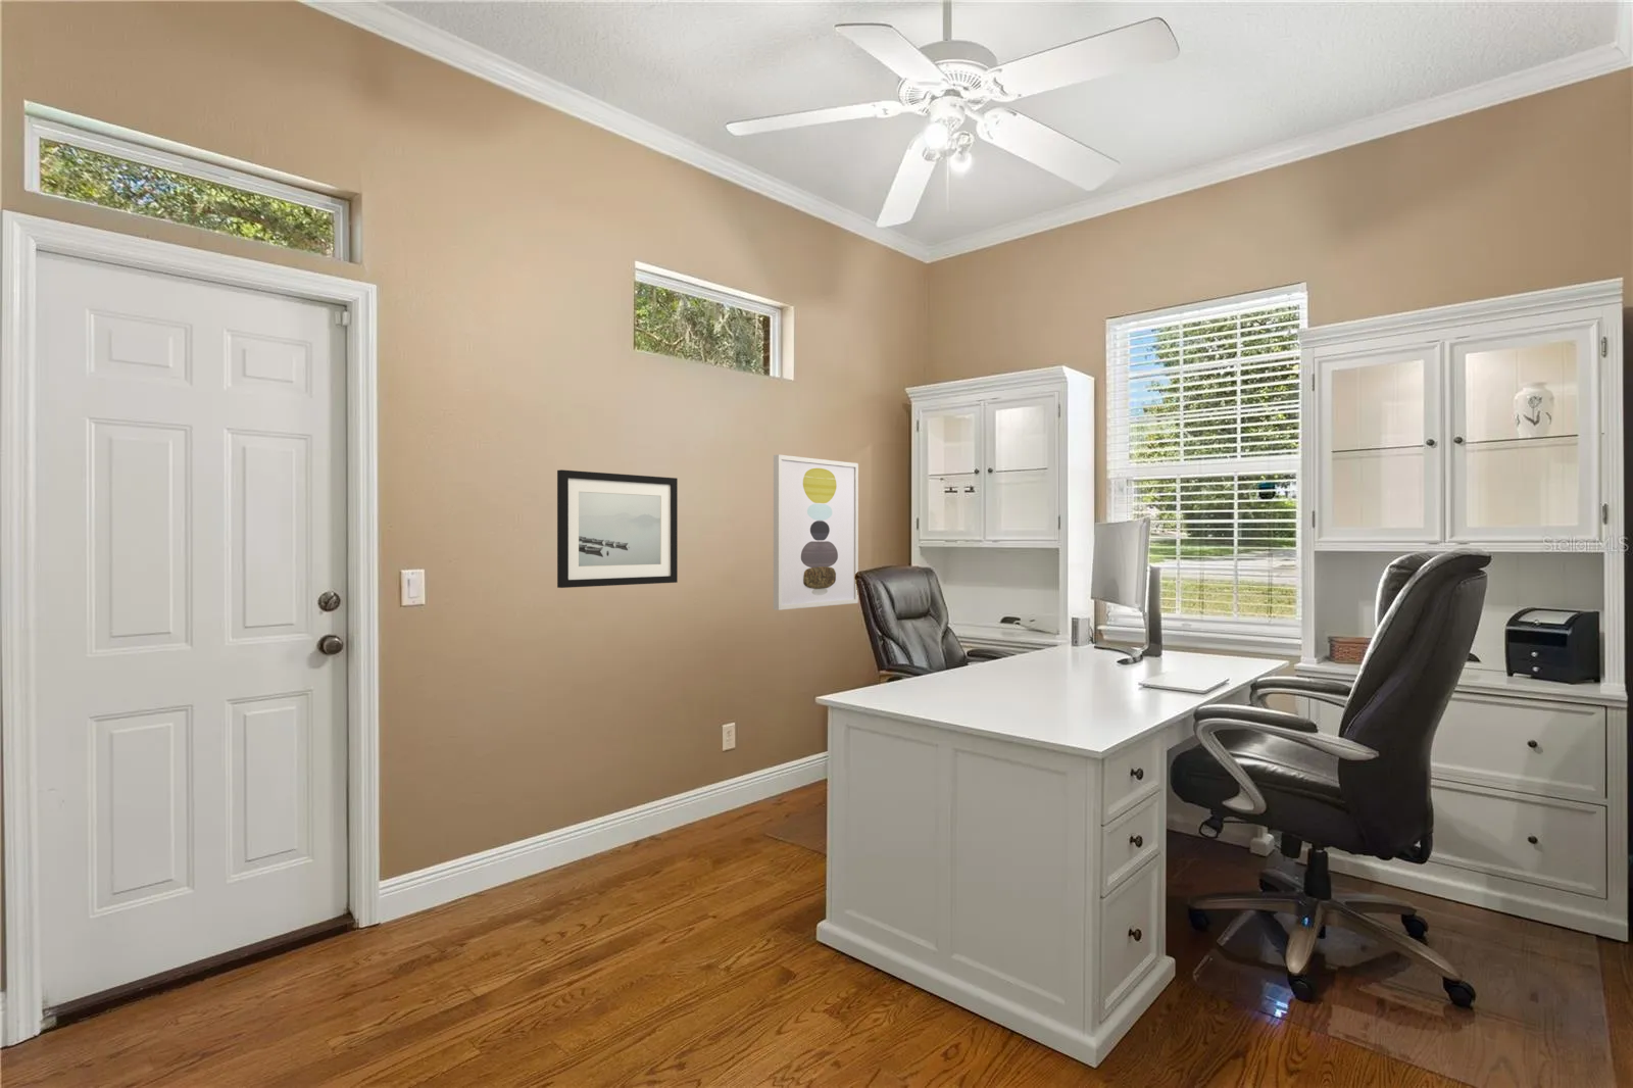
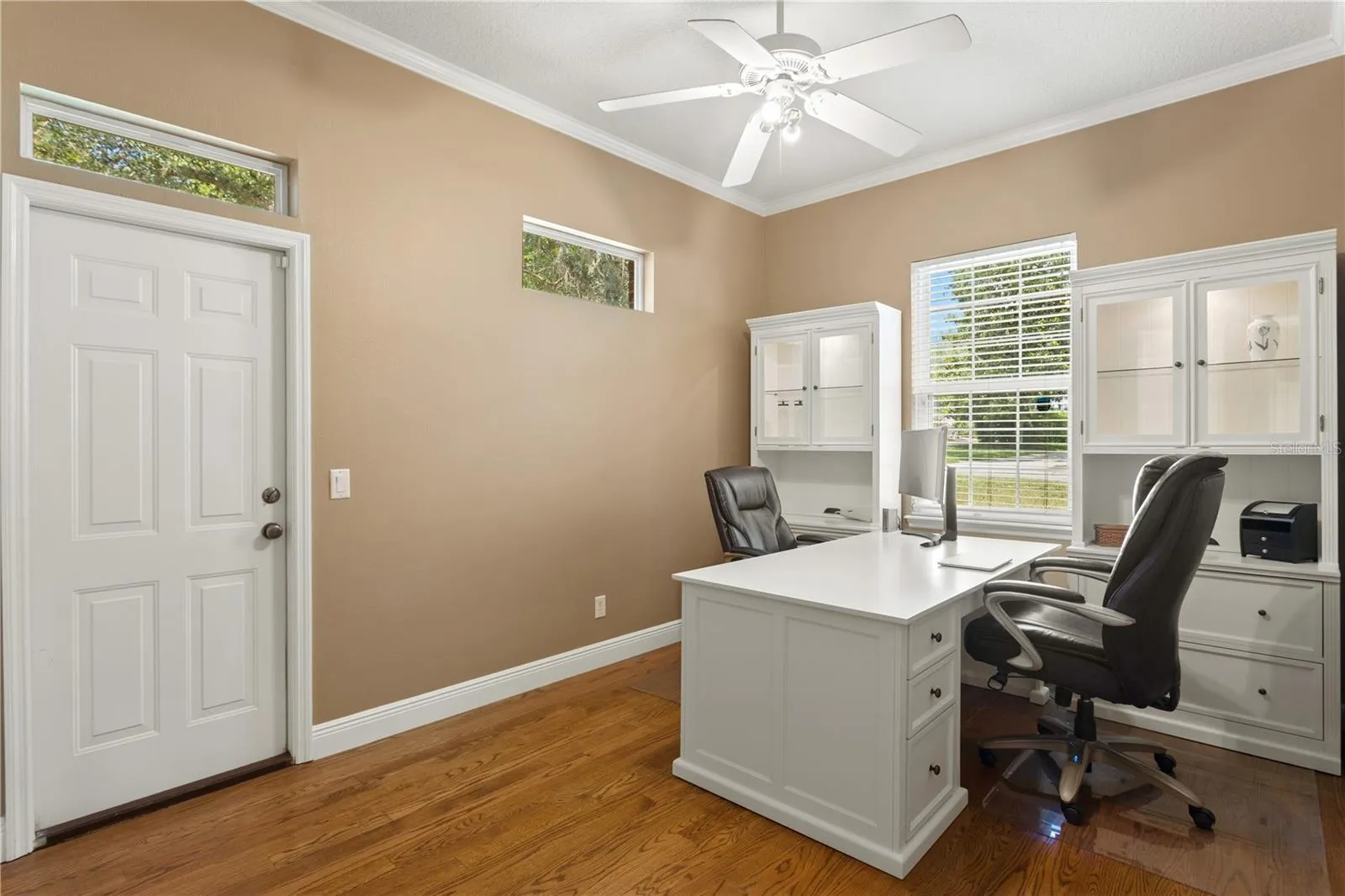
- wall art (818, 533)
- wall art (620, 528)
